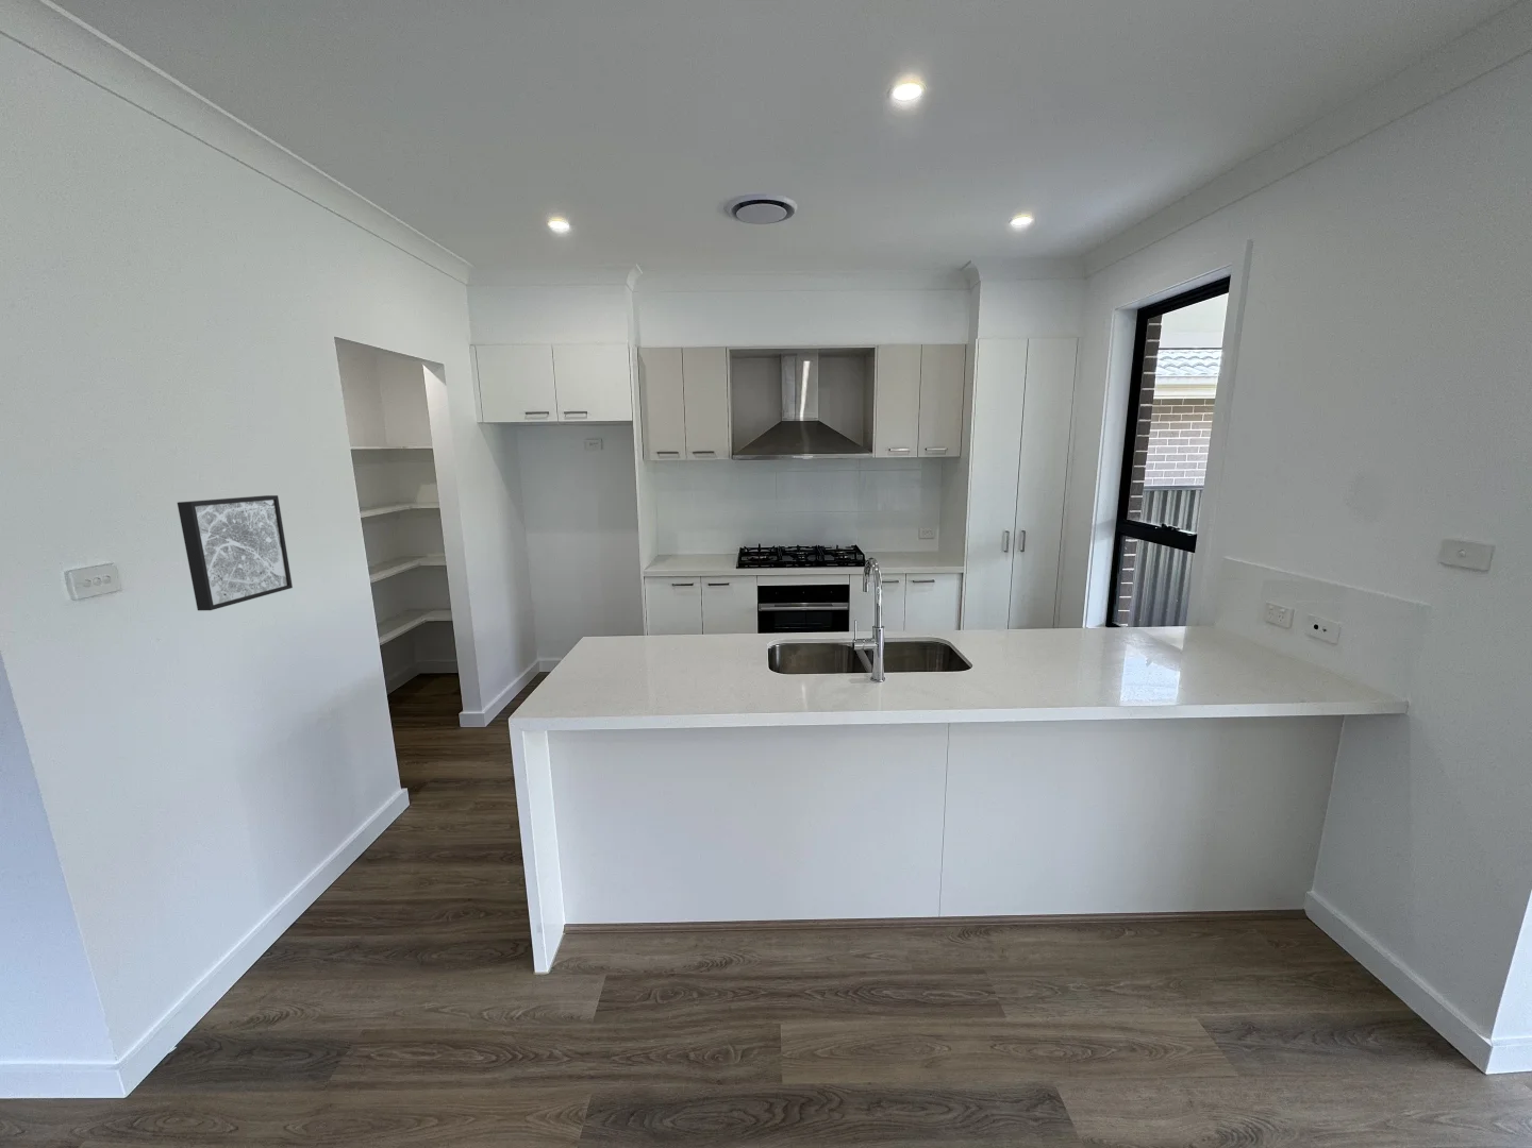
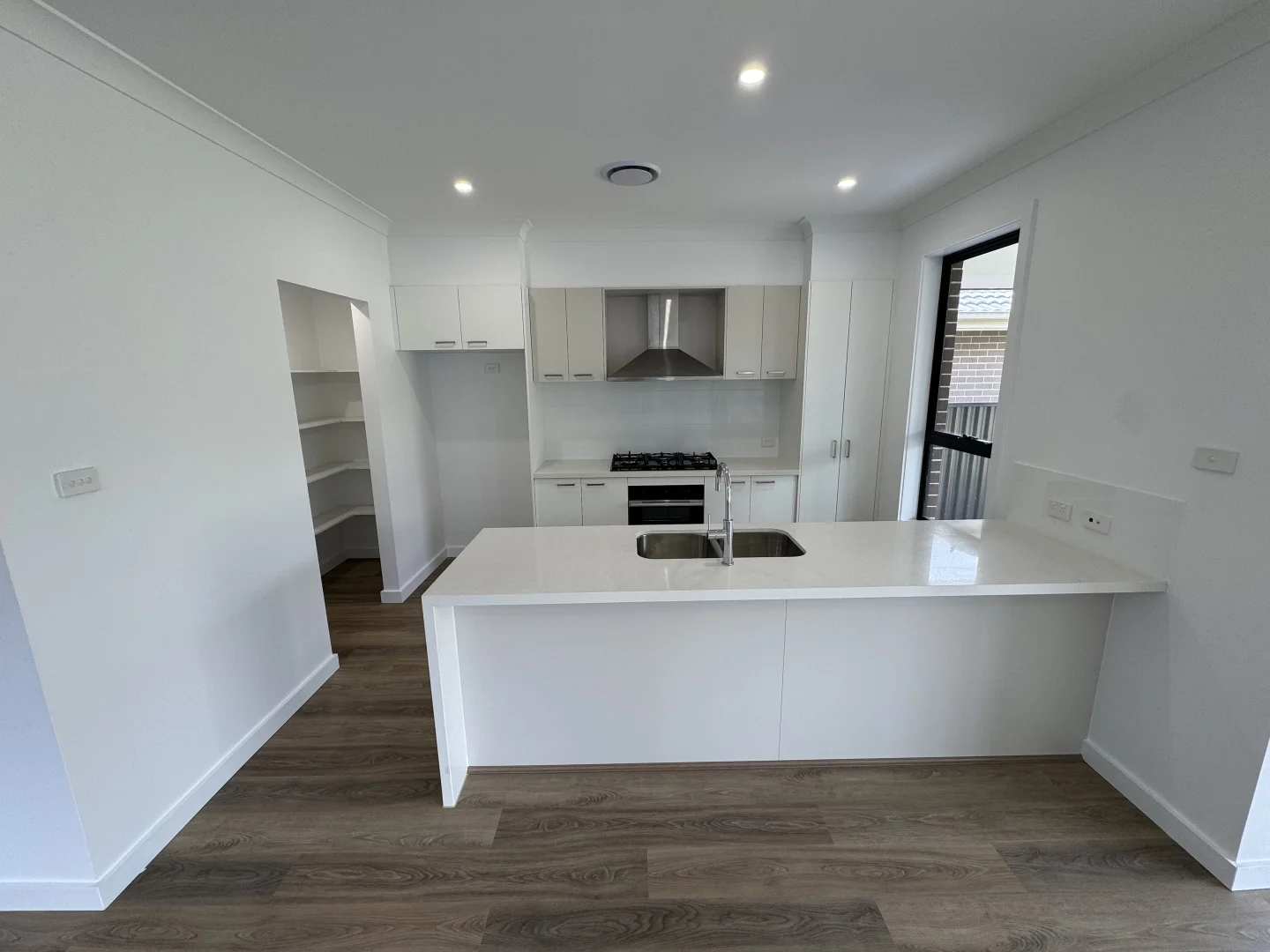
- wall art (239, 549)
